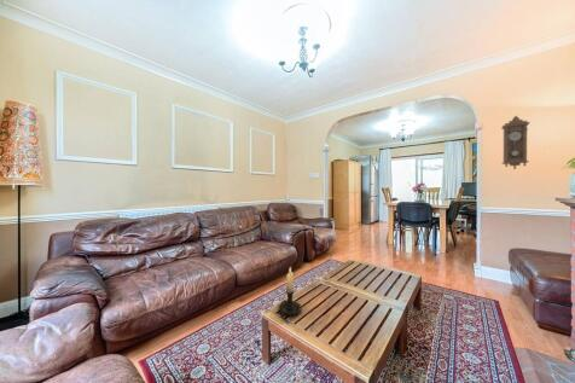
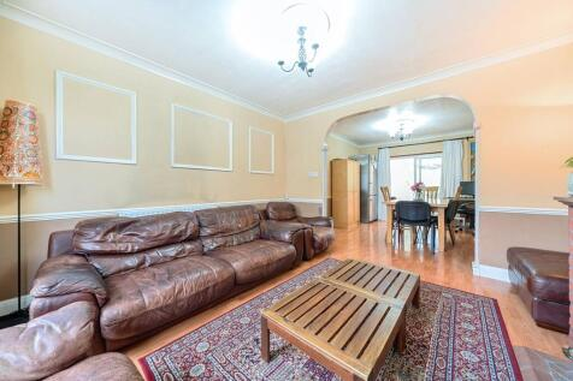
- candle holder (288, 289)
- pendulum clock (515, 143)
